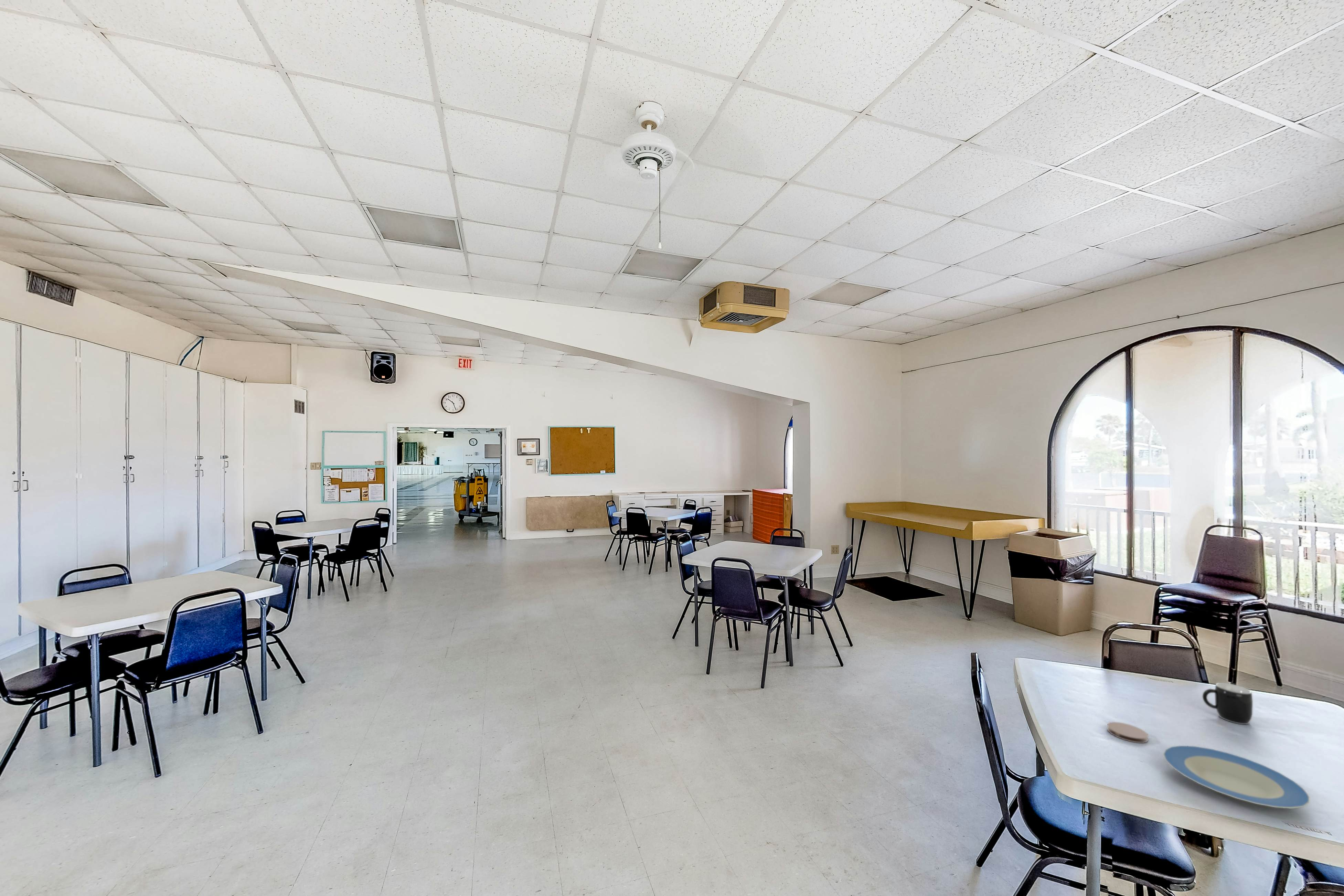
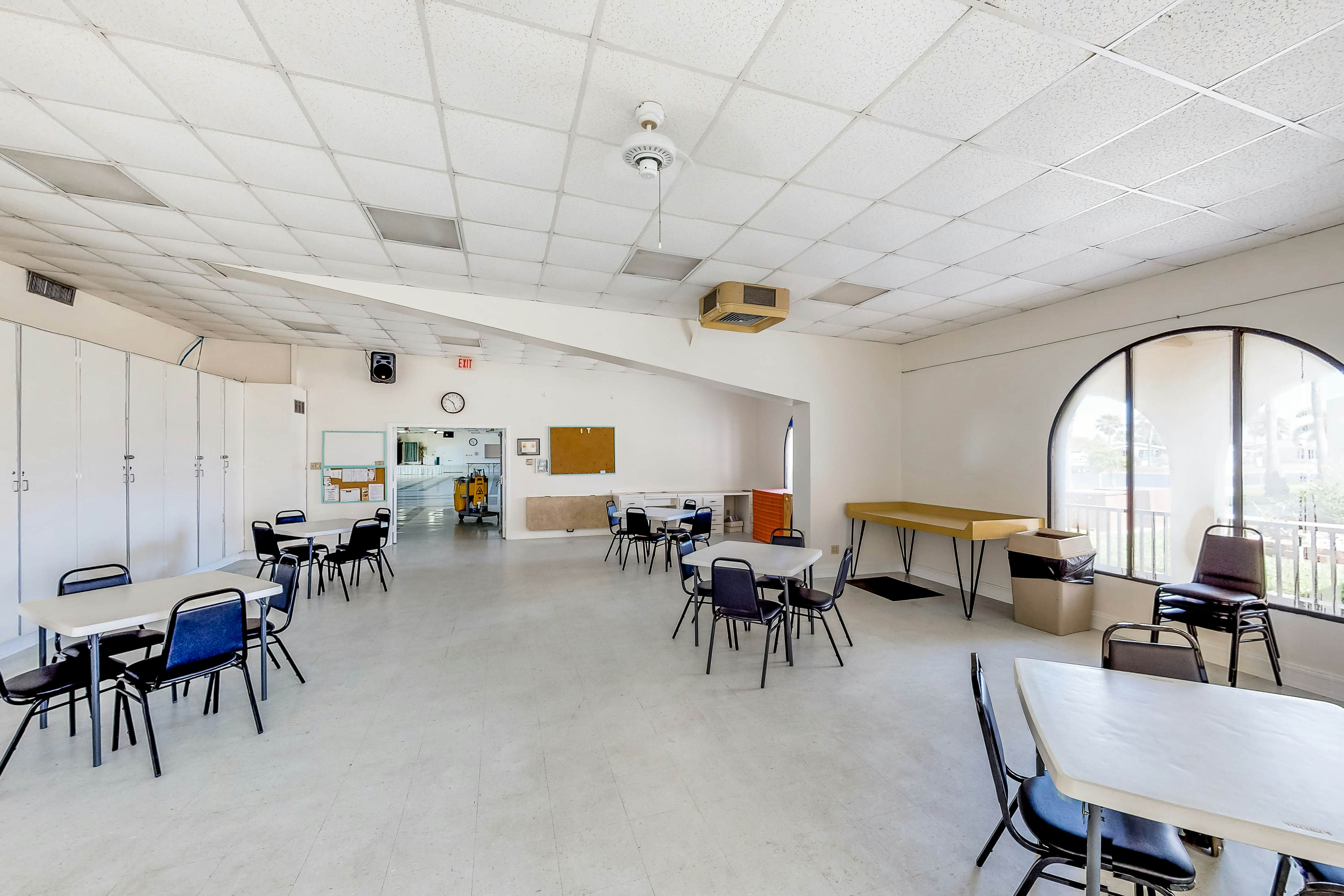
- coaster (1127, 732)
- plate (1231, 780)
- mug (1227, 702)
